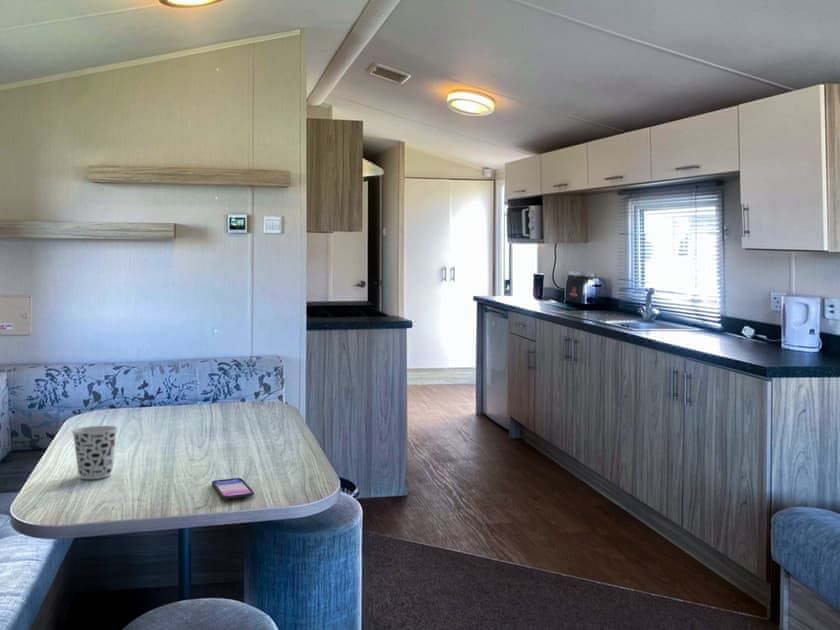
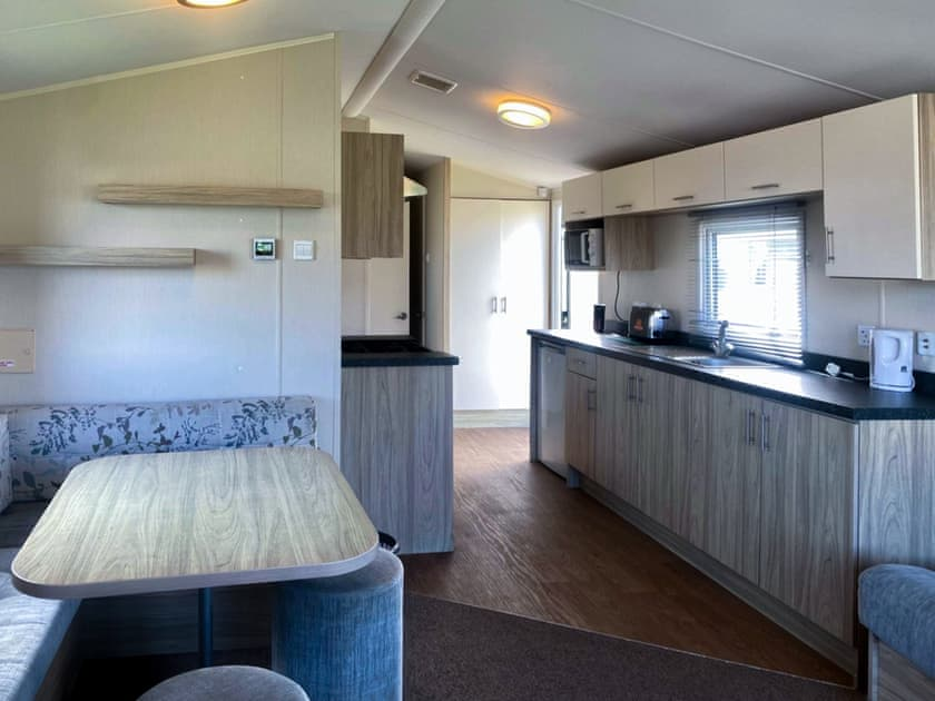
- cup (95, 452)
- smartphone (232, 488)
